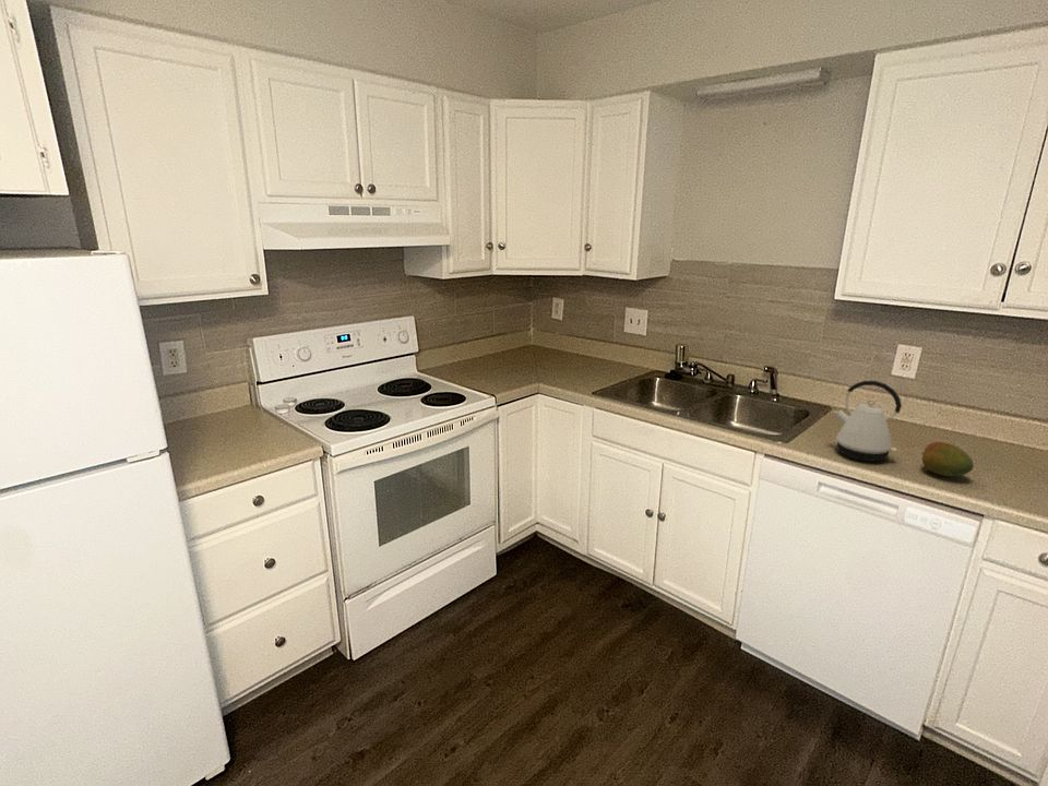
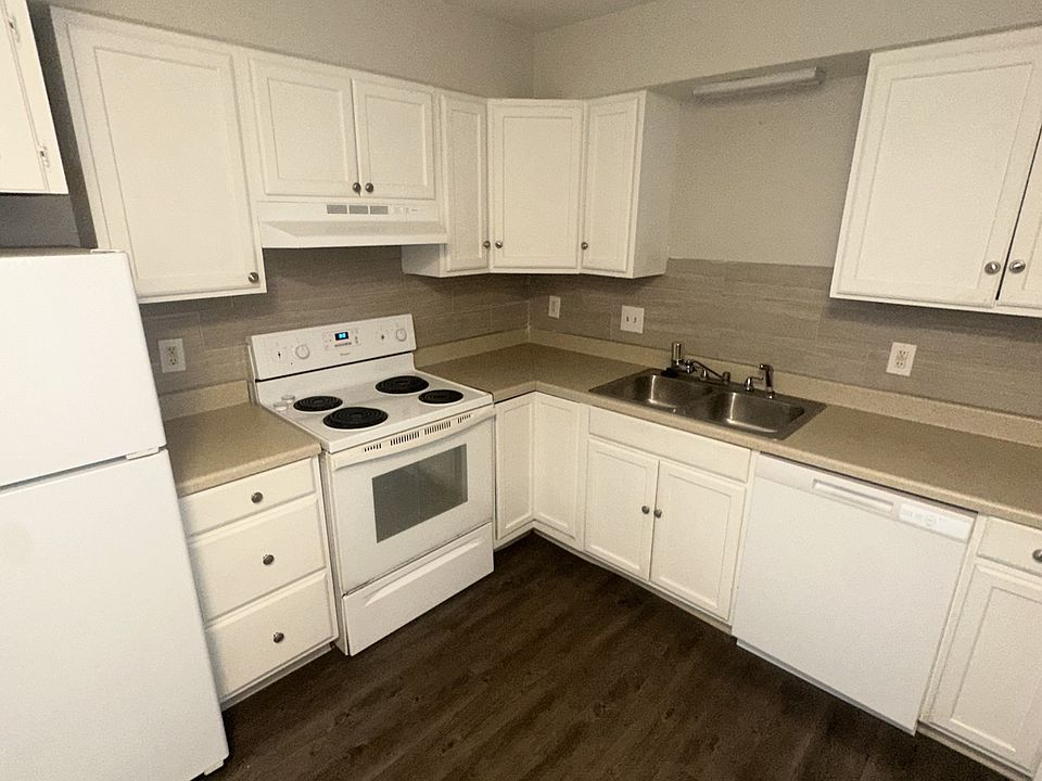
- kettle (866, 418)
- fruit (946, 458)
